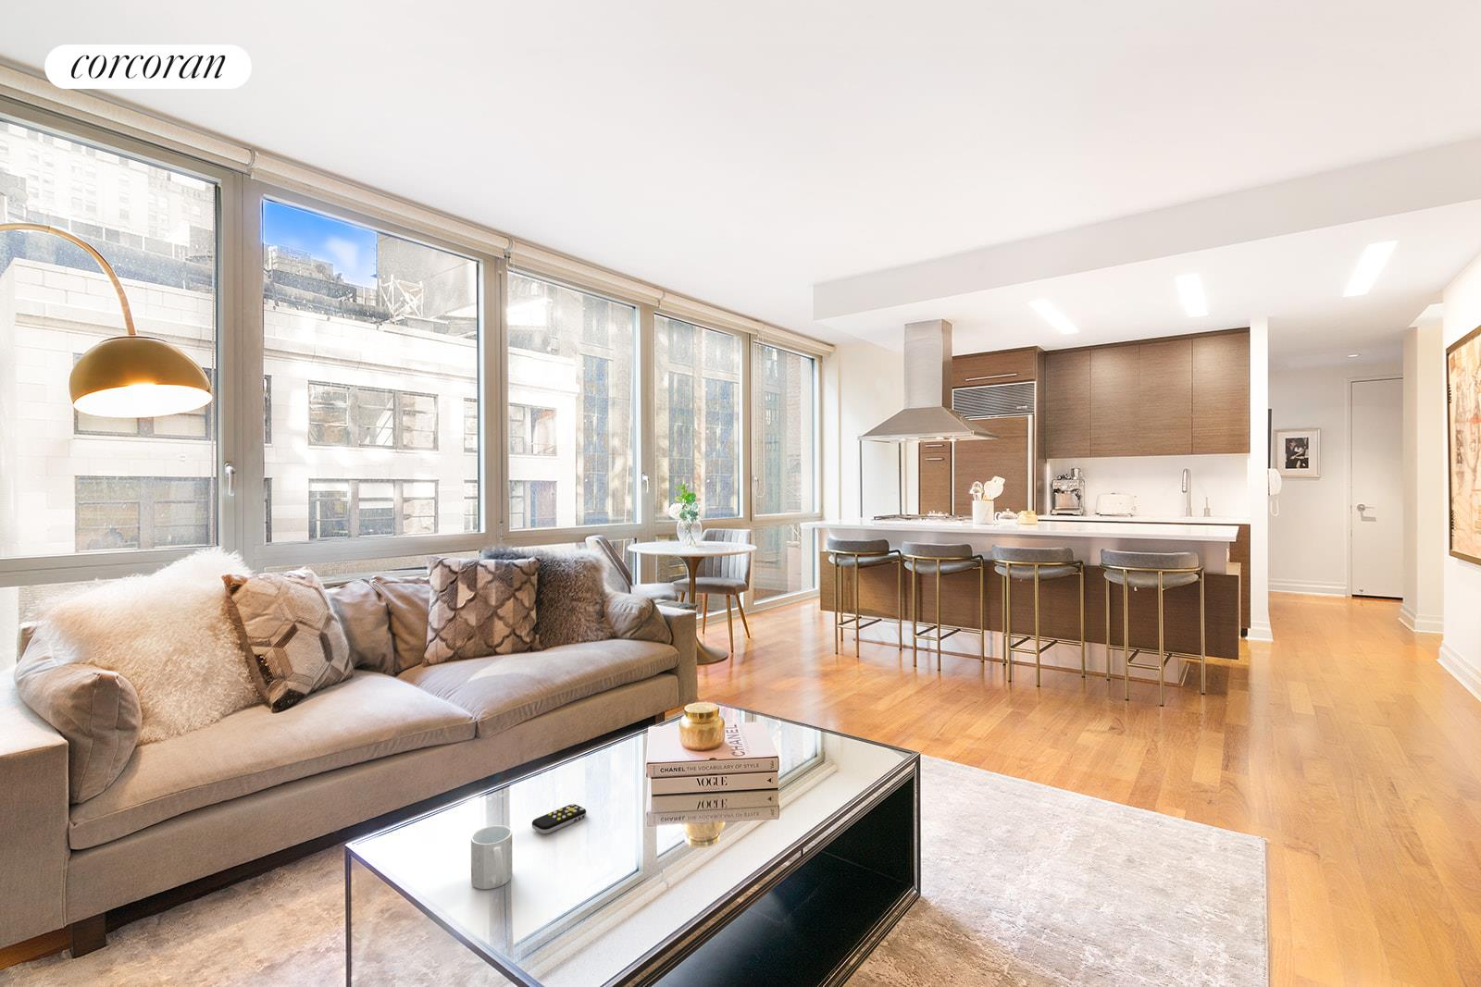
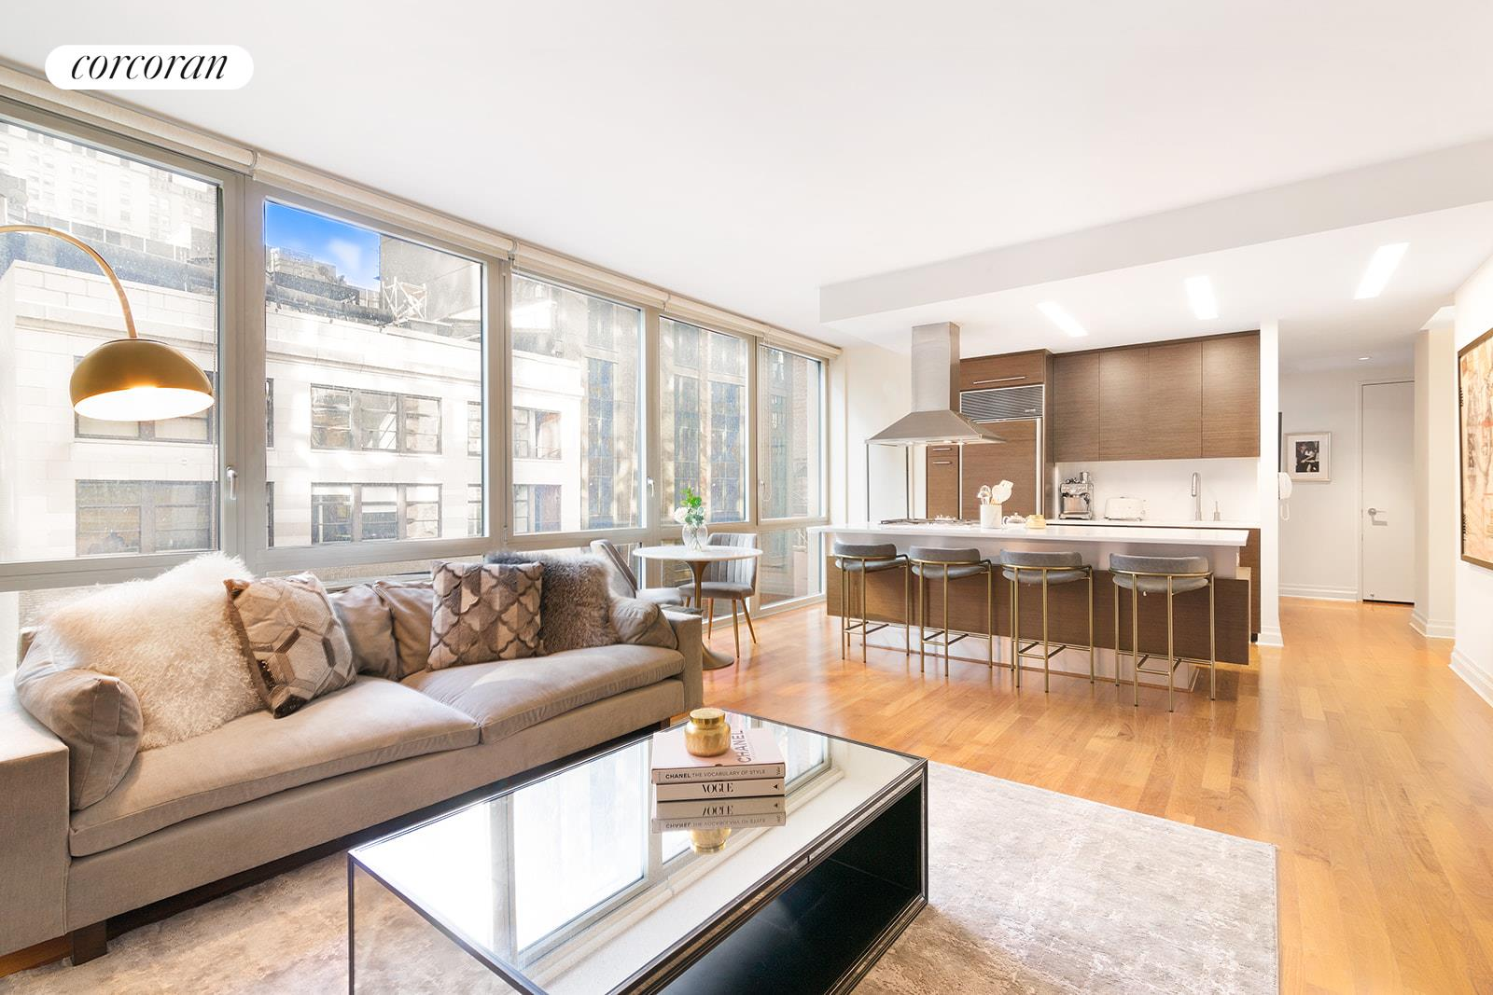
- mug (494, 860)
- remote control (559, 817)
